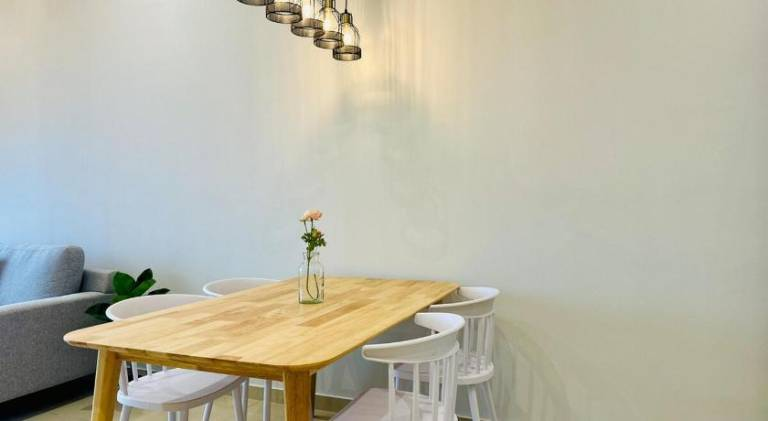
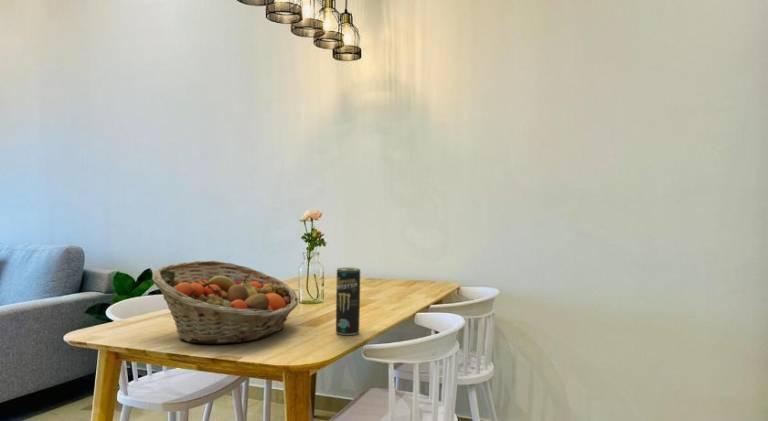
+ fruit basket (229, 298)
+ beverage can (348, 300)
